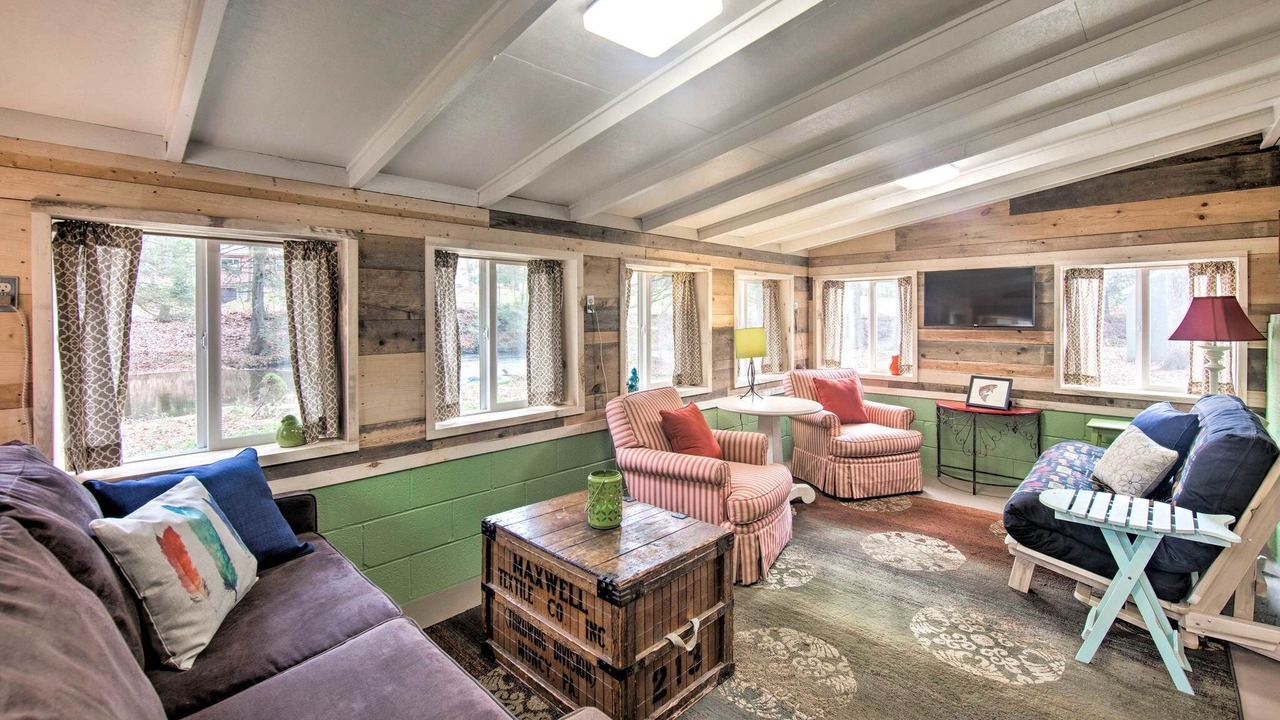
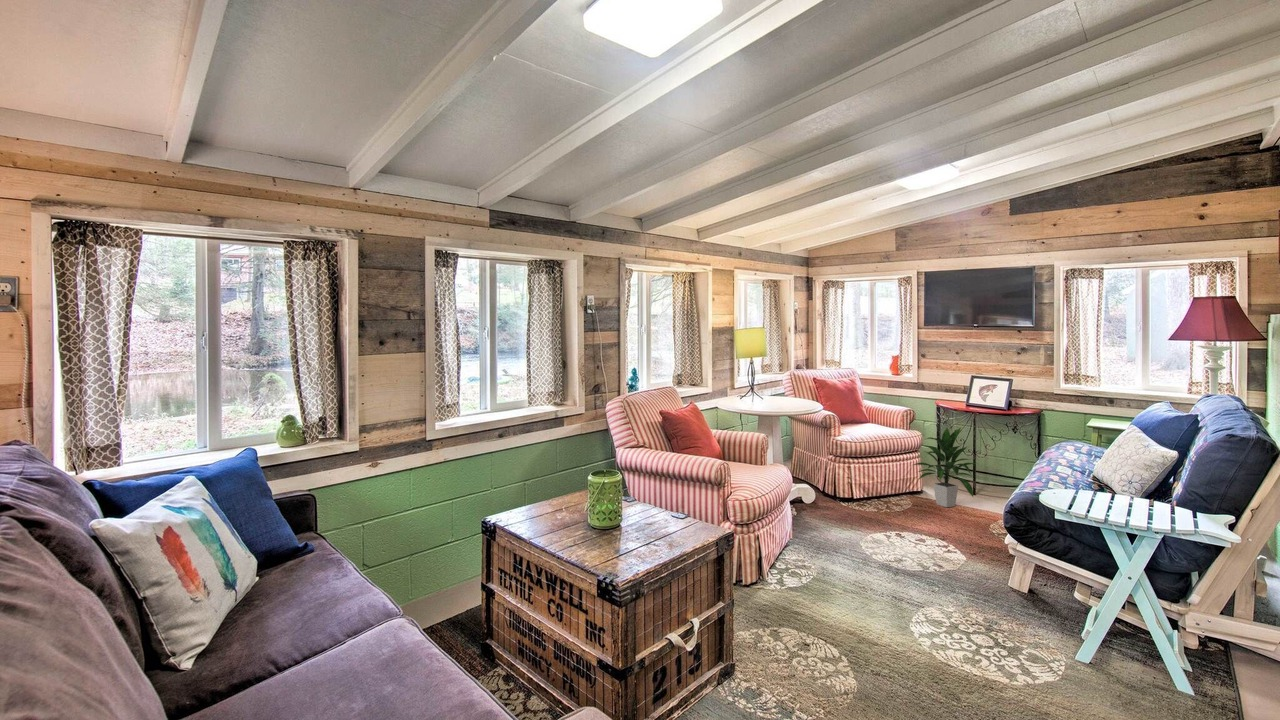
+ indoor plant (946, 467)
